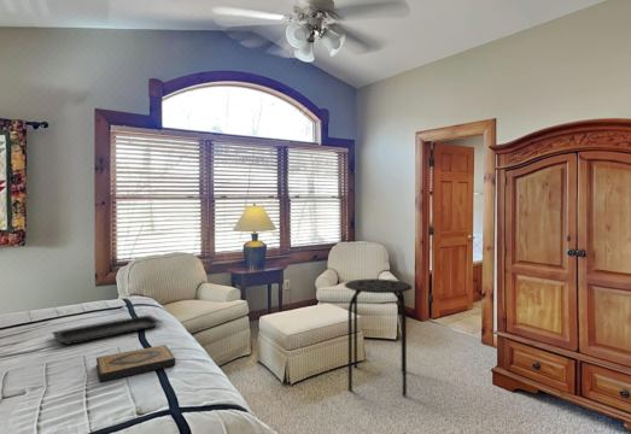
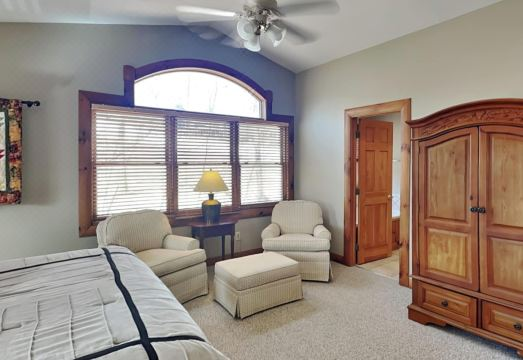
- stool (356, 332)
- hardback book (135, 362)
- serving tray (110, 329)
